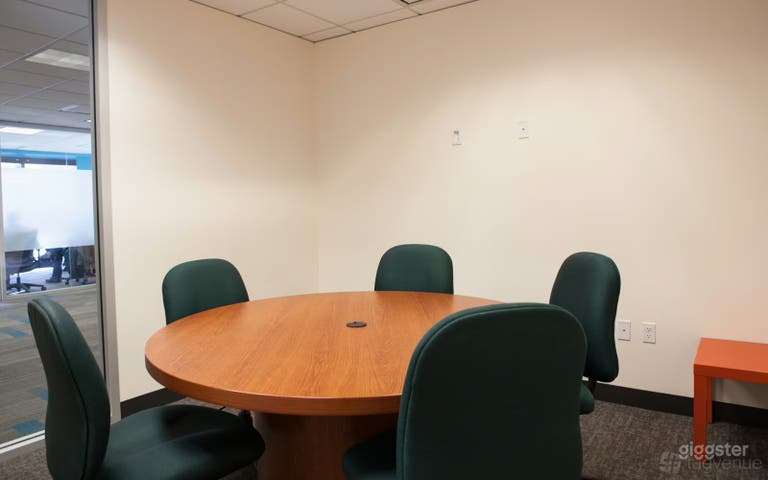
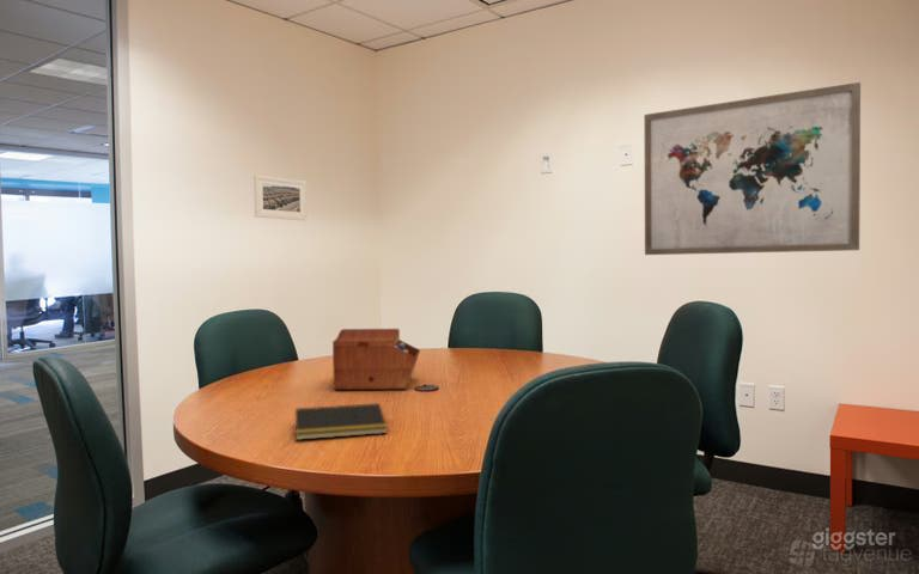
+ wall art (742, 176)
+ sewing box (378, 358)
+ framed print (281, 197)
+ notepad (340, 420)
